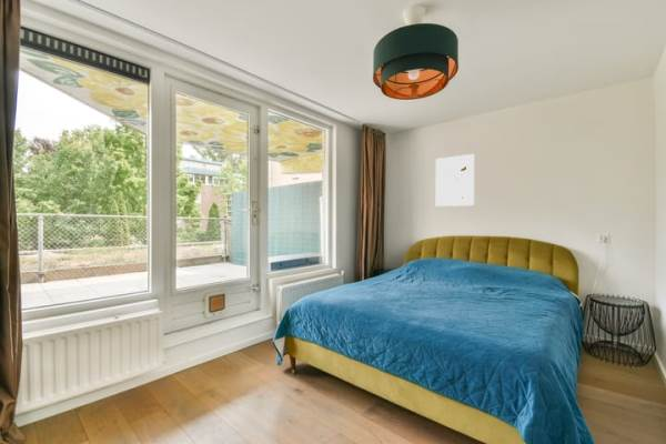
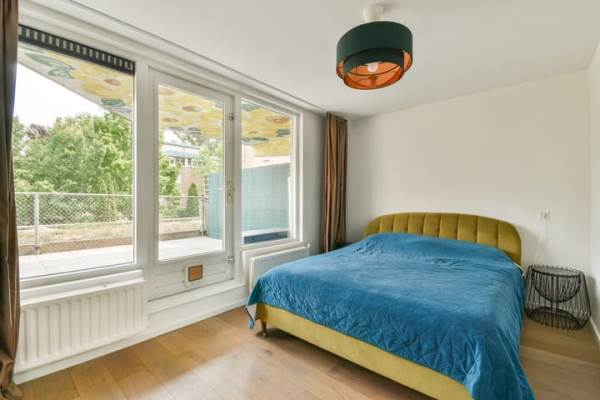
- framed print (454, 181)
